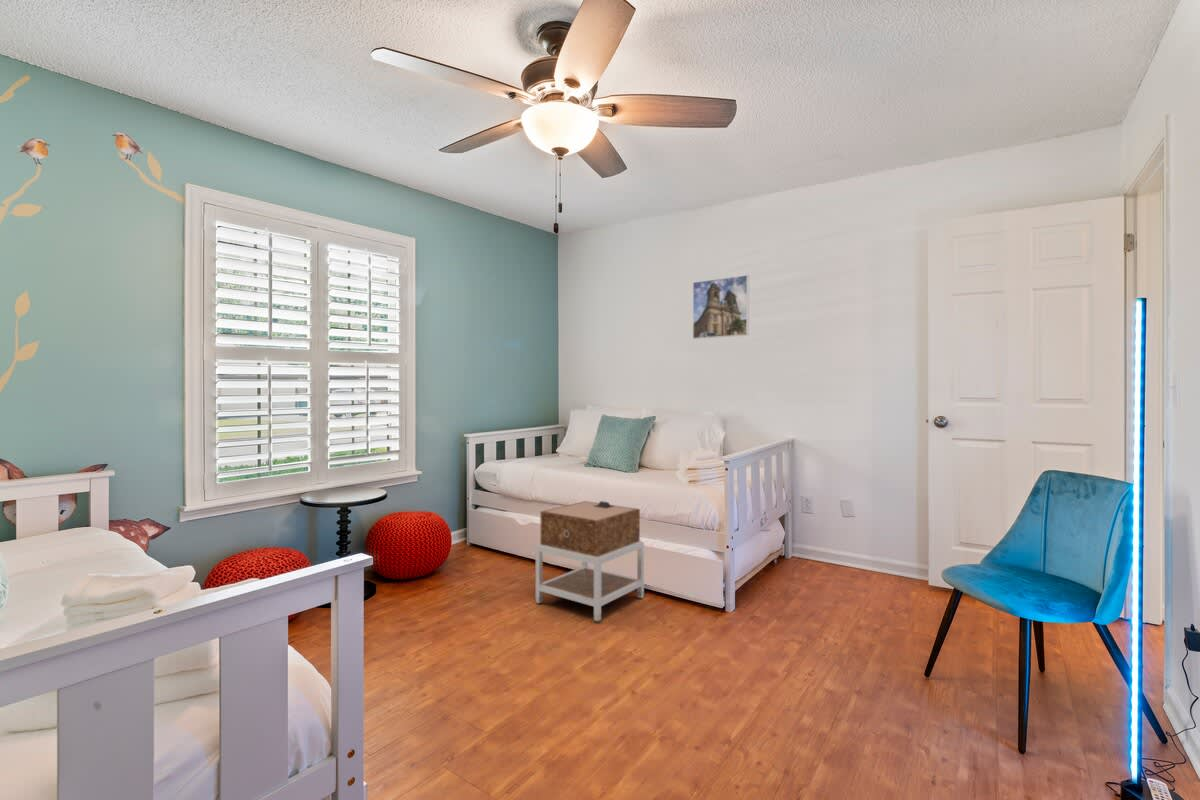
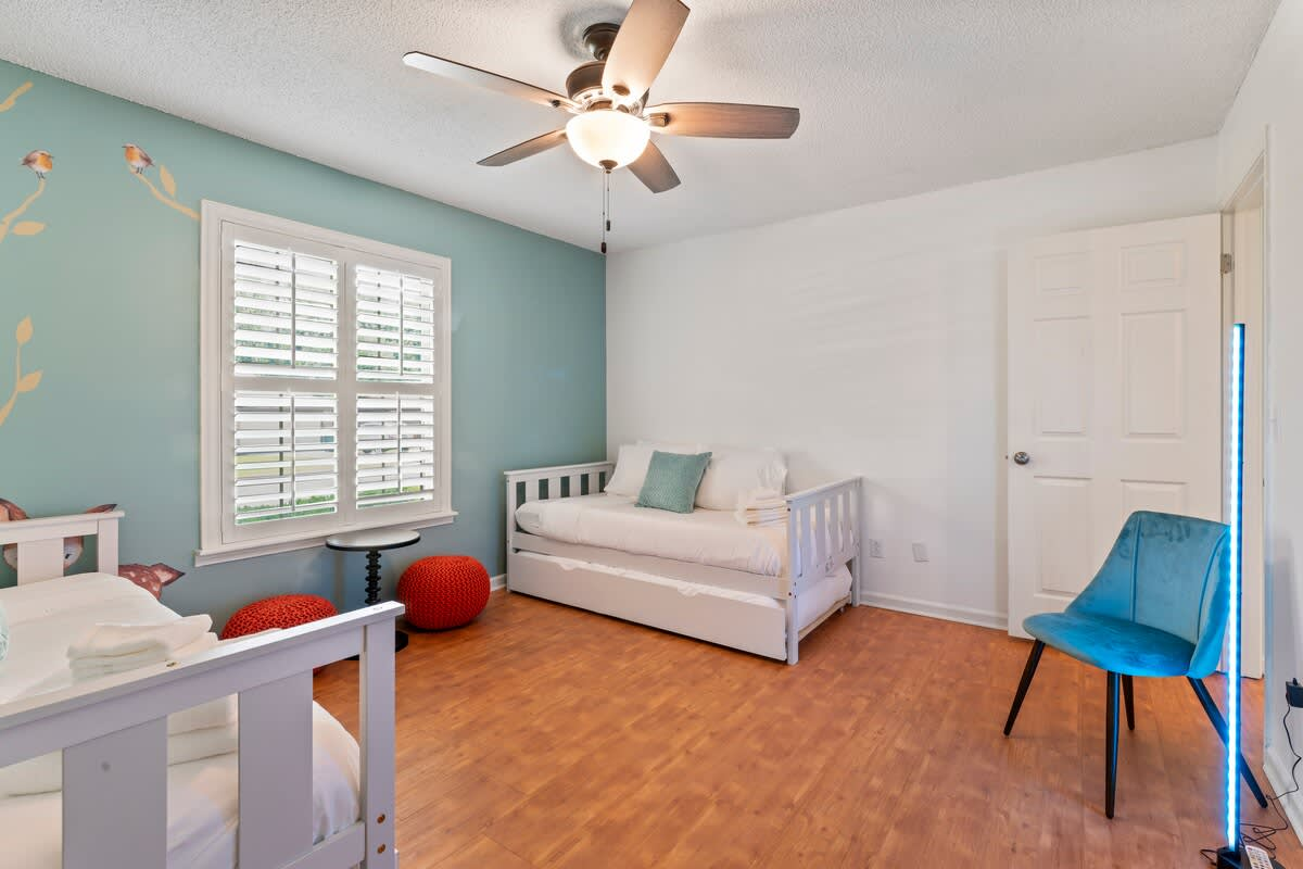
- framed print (720, 308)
- nightstand (590, 552)
